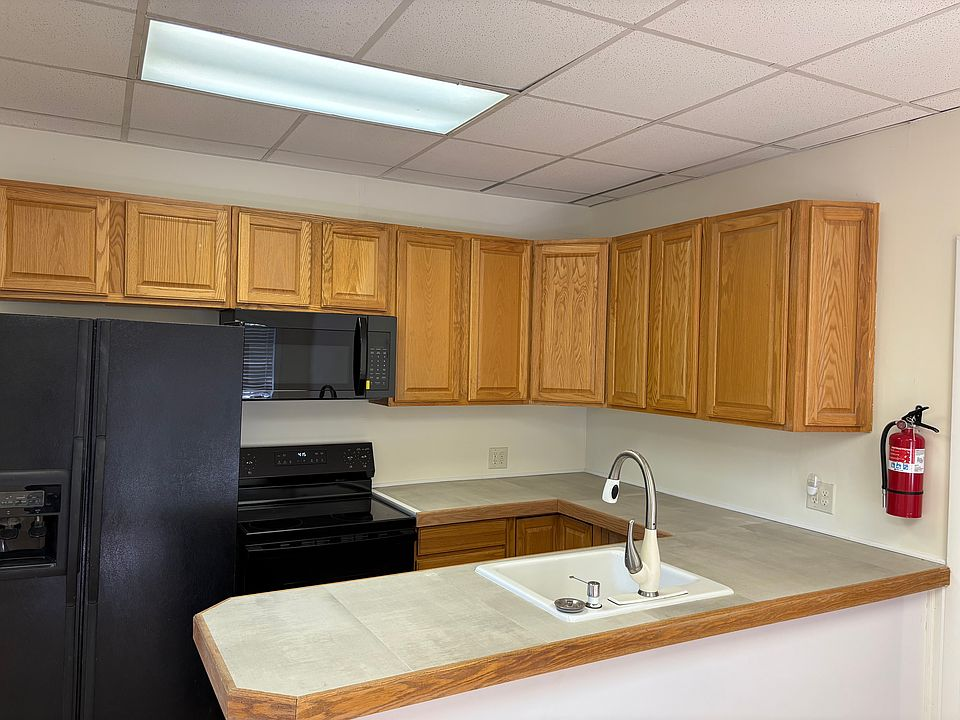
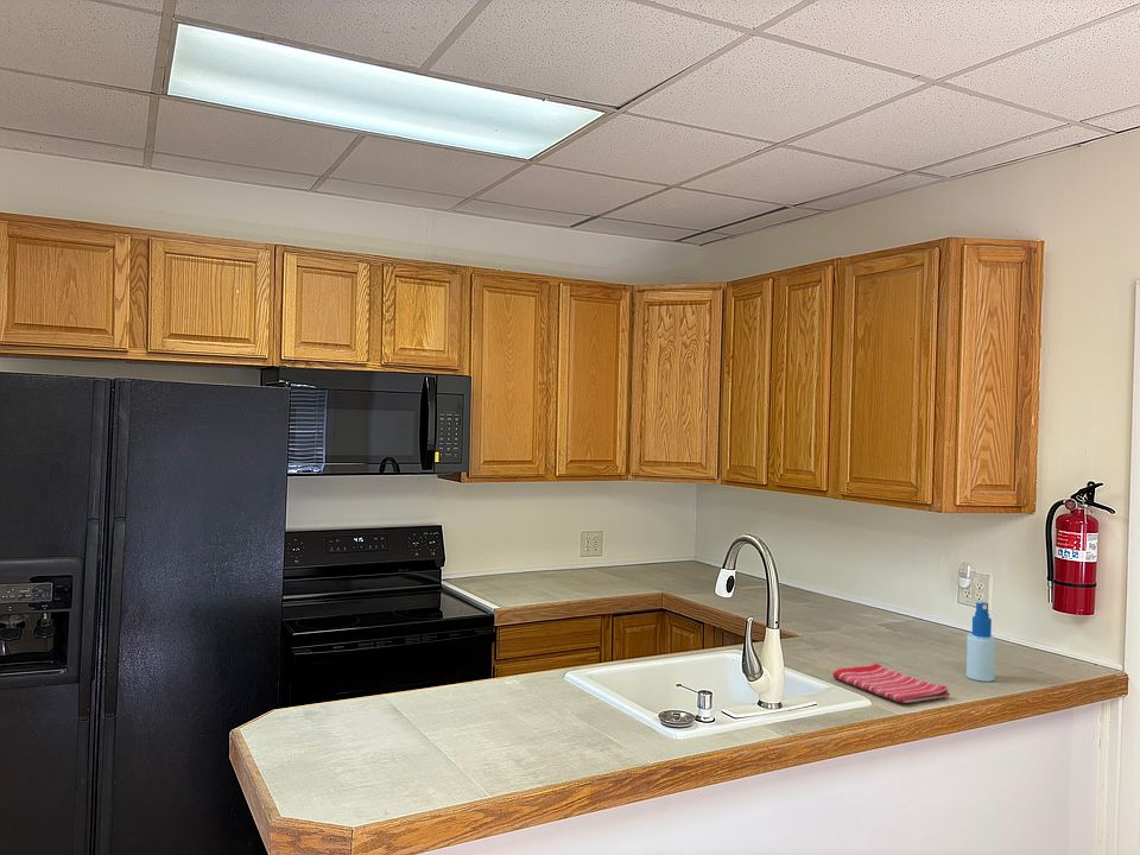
+ dish towel (888, 682)
+ spray bottle (981, 640)
